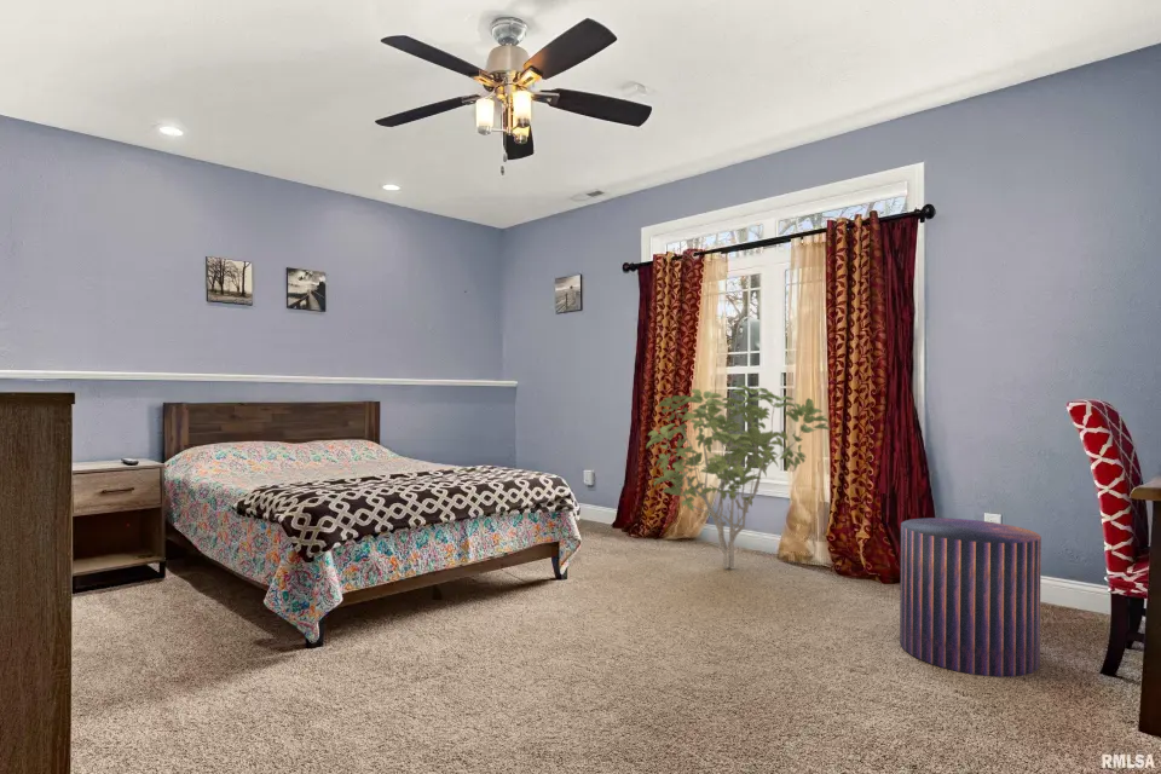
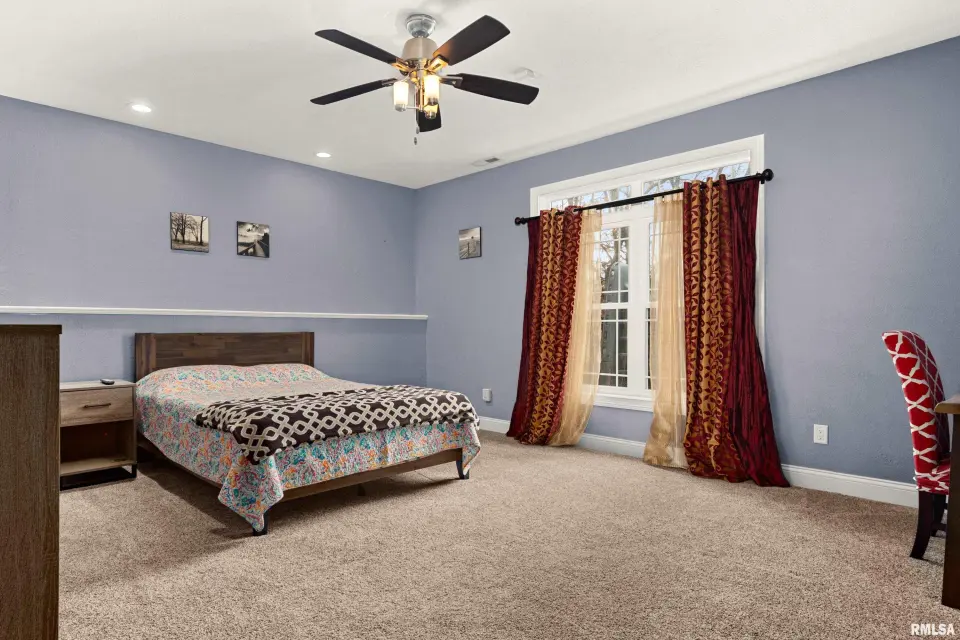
- pouf (966, 590)
- shrub (732, 476)
